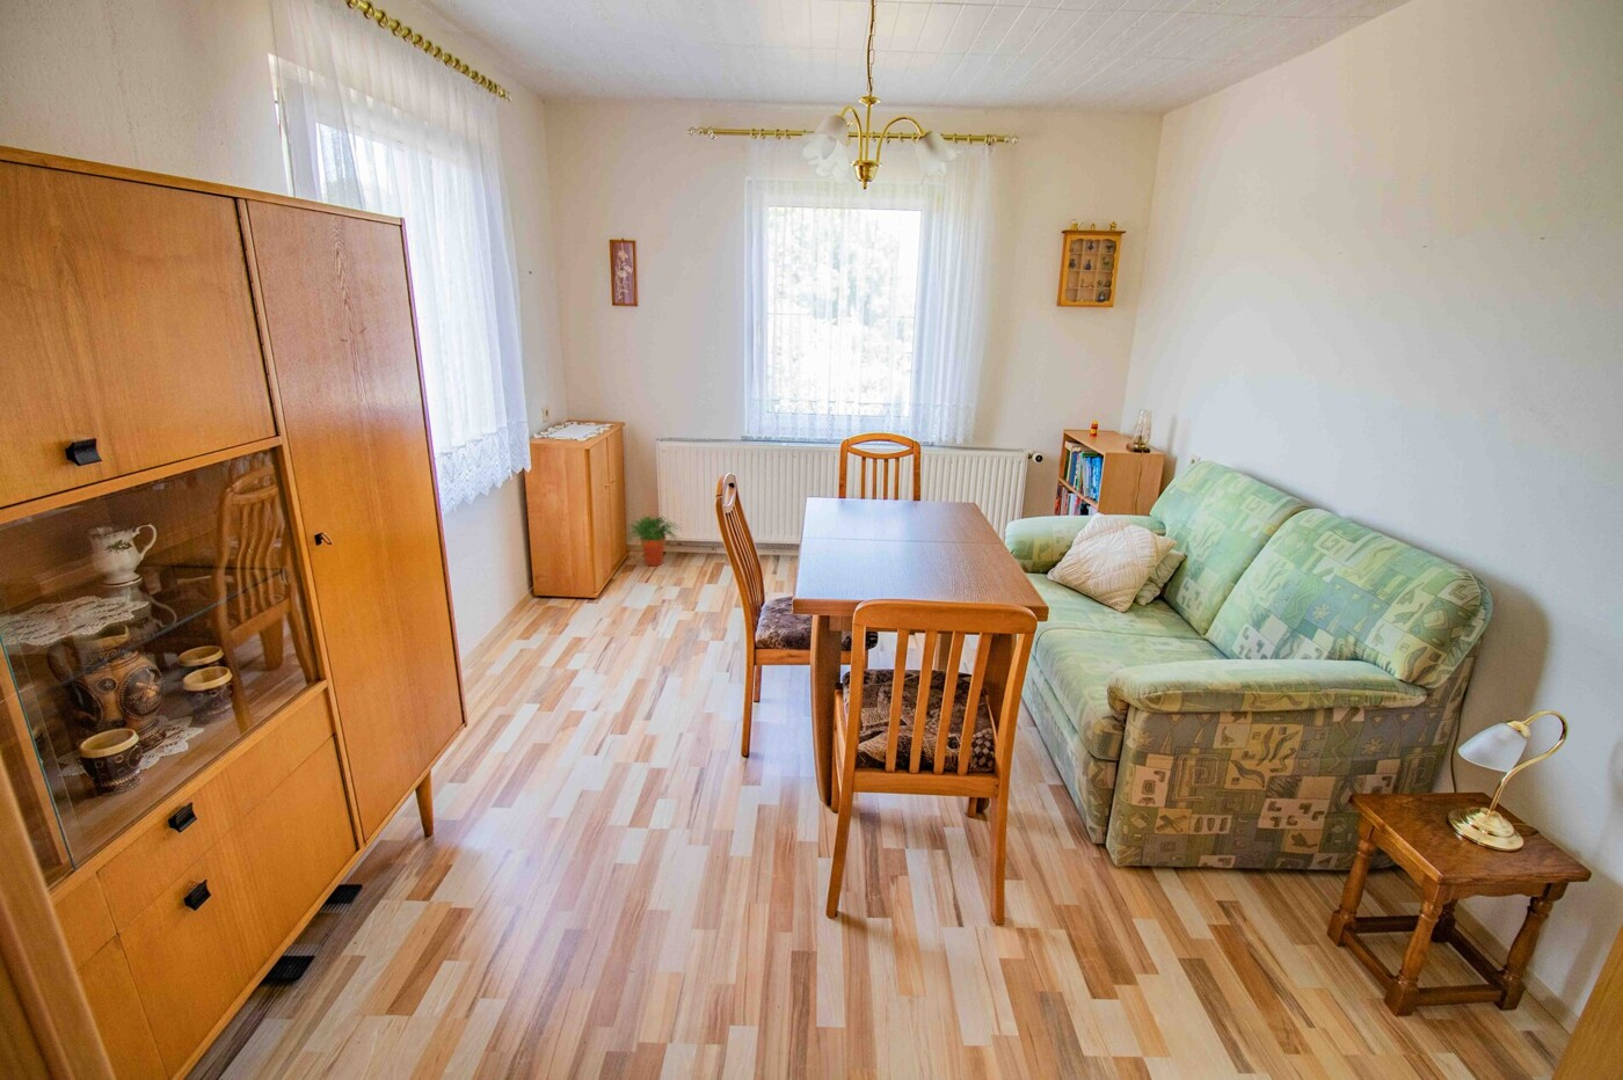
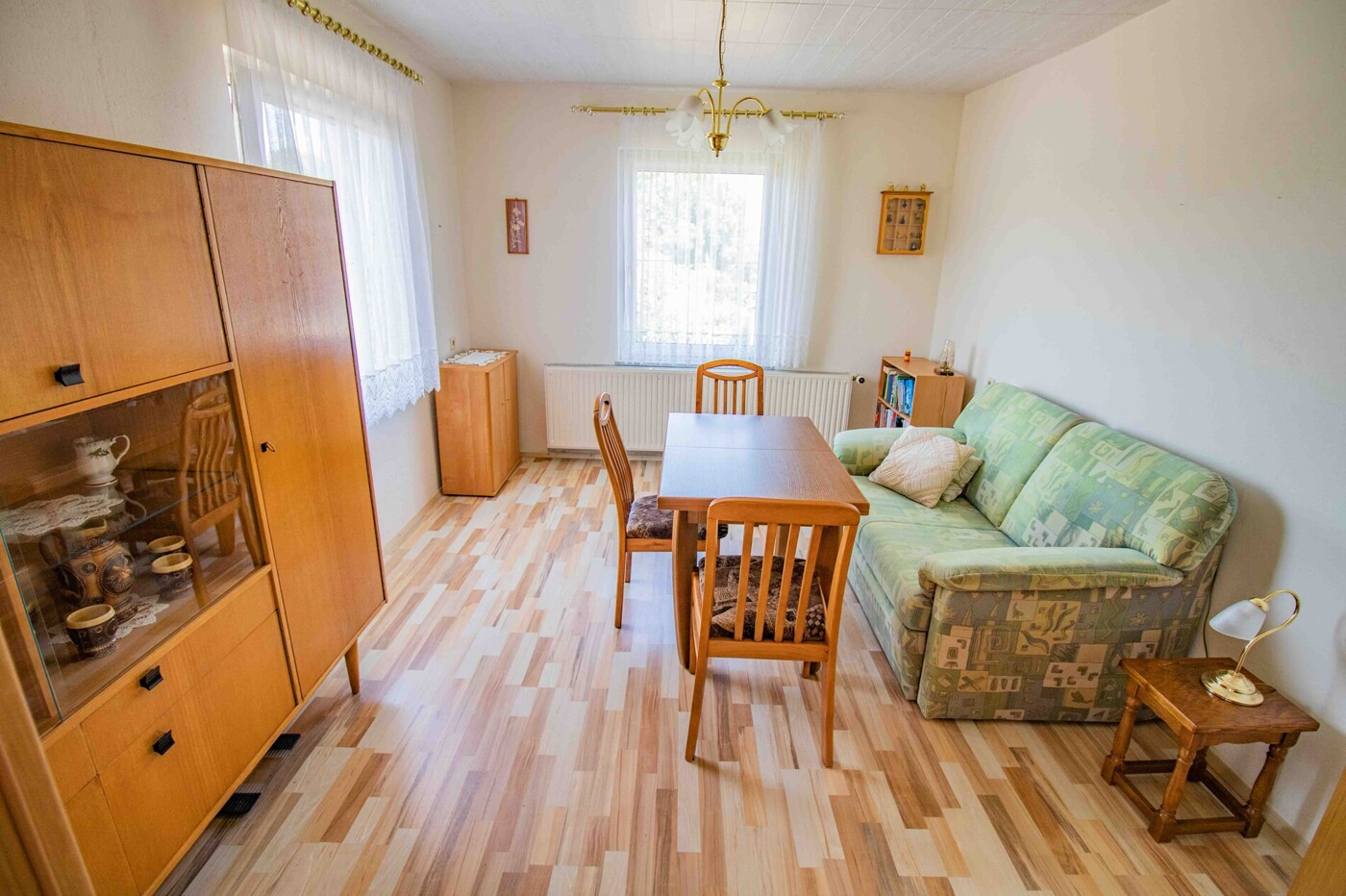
- potted plant (652, 540)
